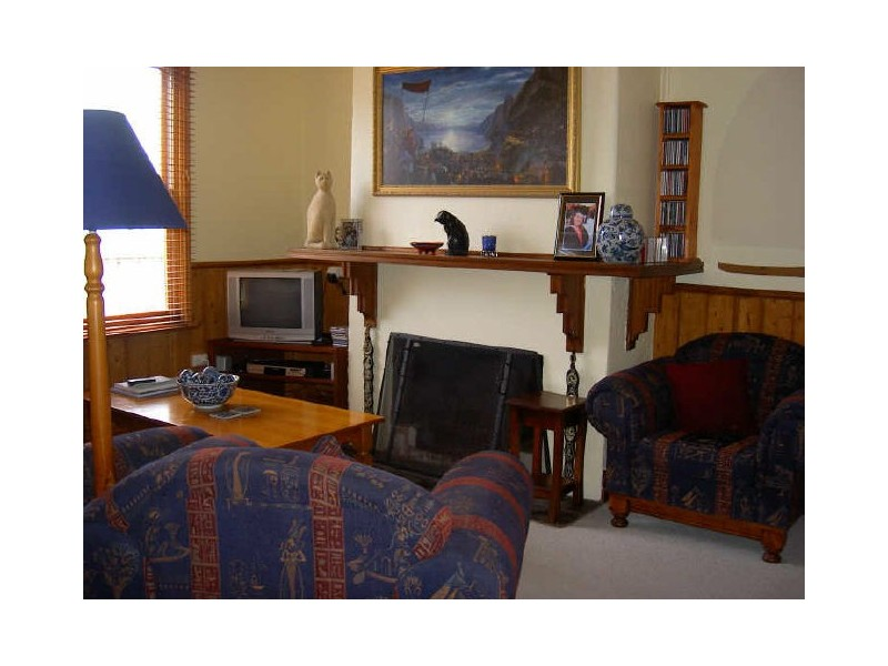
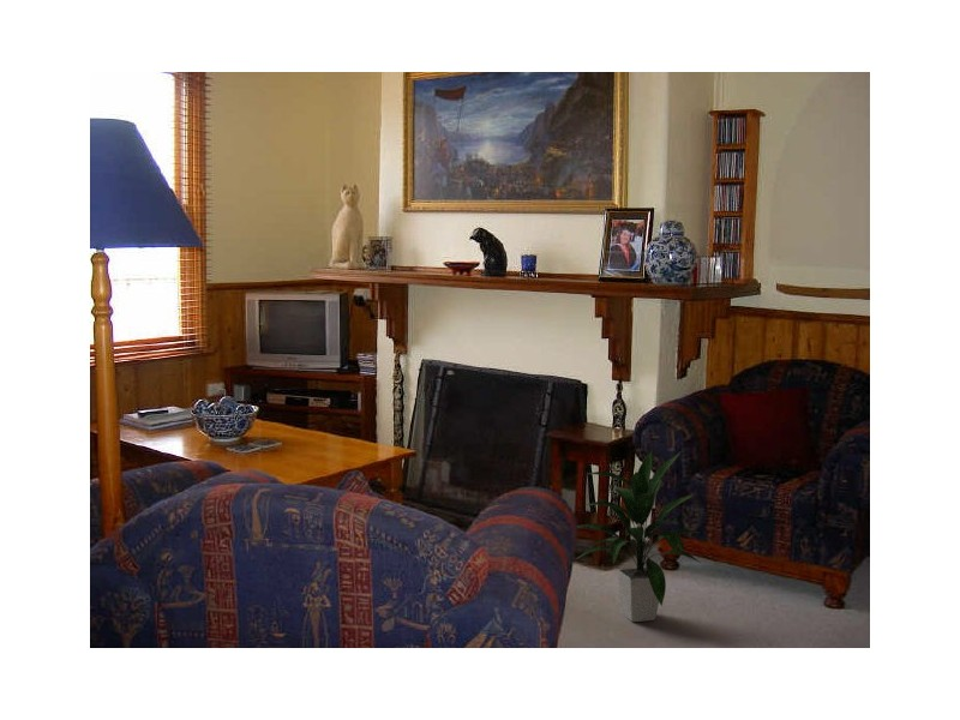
+ indoor plant (640, 535)
